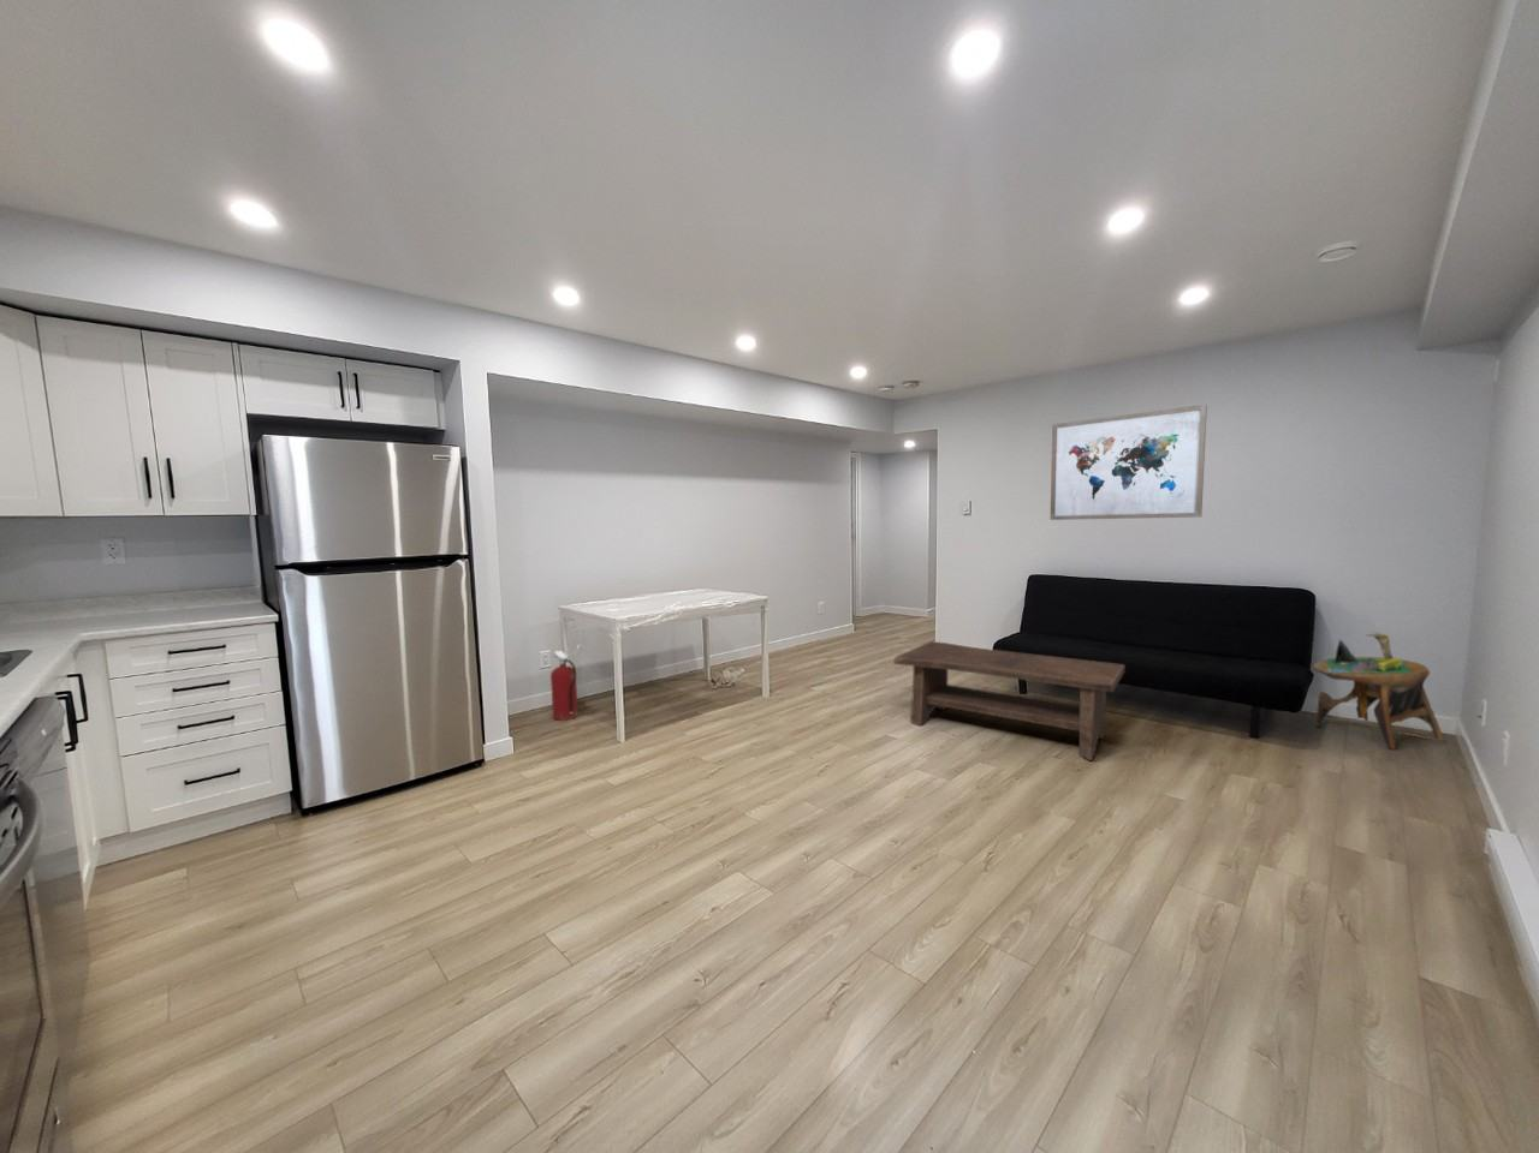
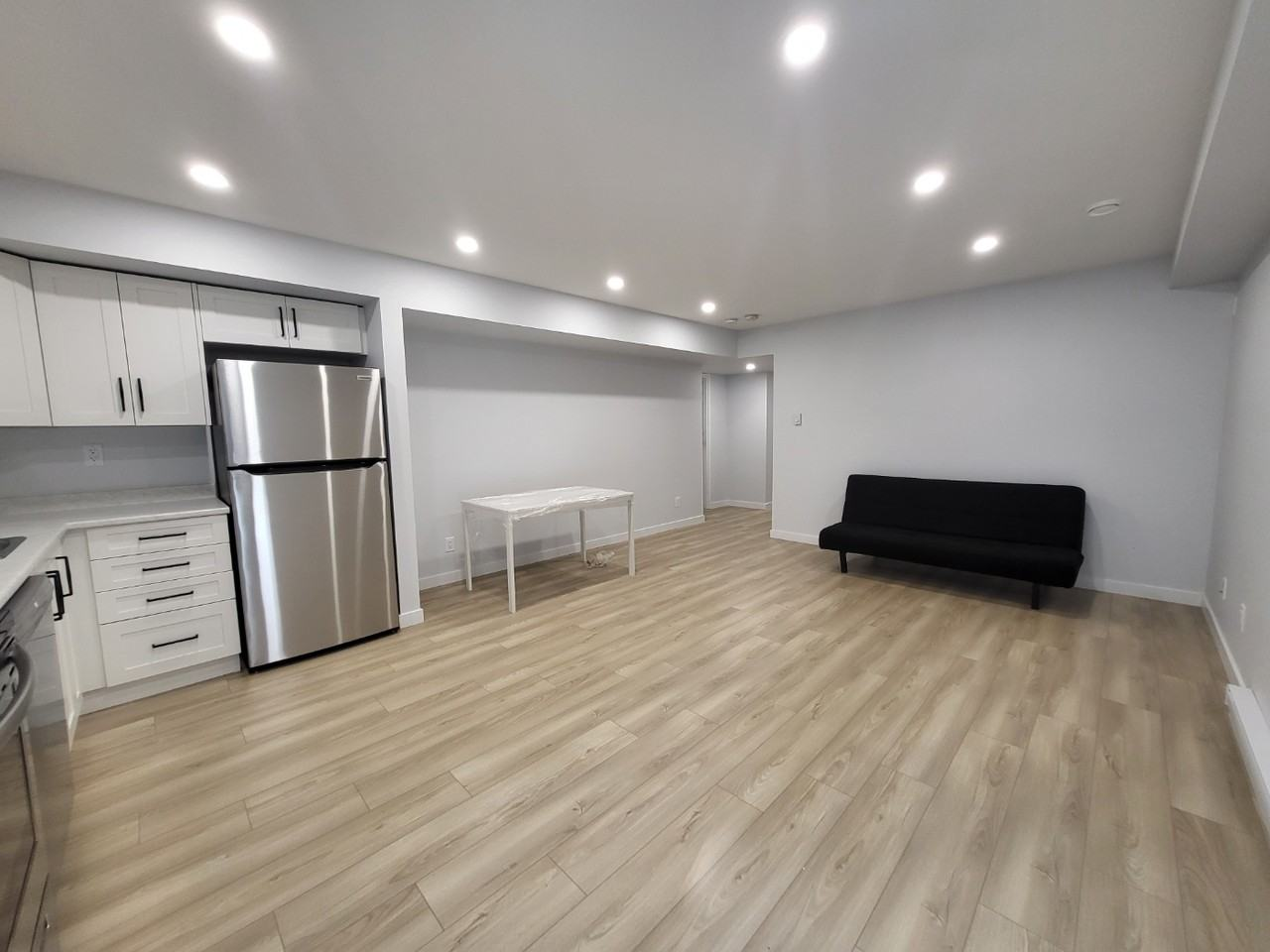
- side table (1377, 684)
- fire extinguisher (566, 684)
- wall art (1121, 467)
- coffee table (1005, 694)
